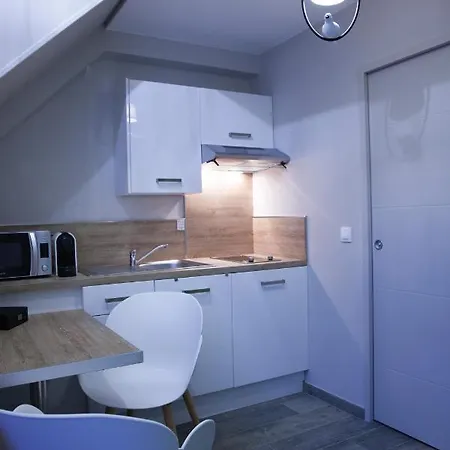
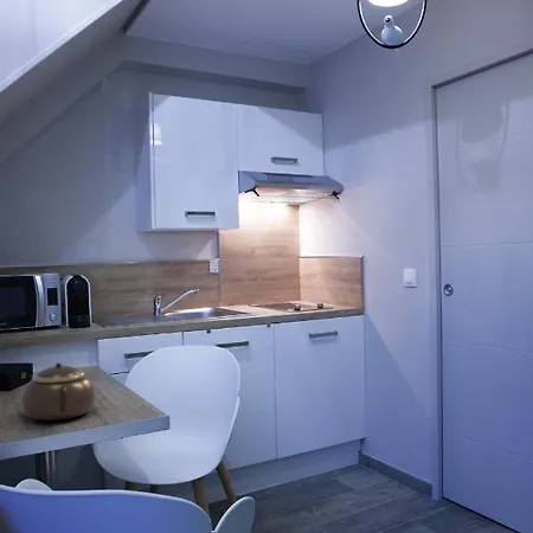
+ teapot (57, 387)
